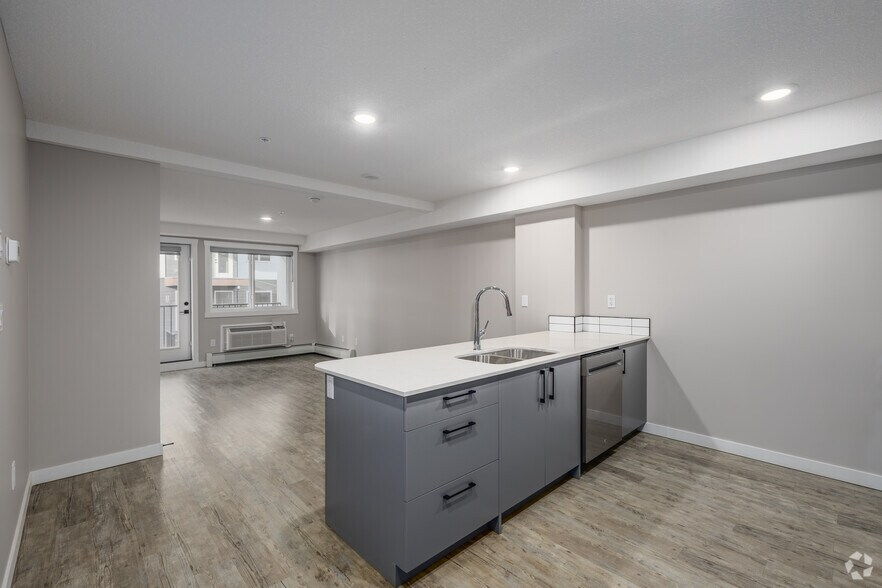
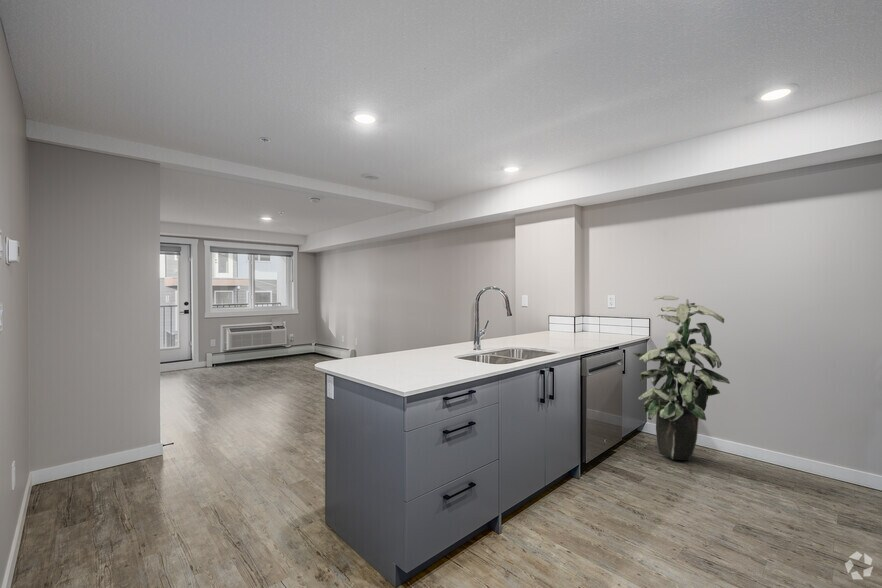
+ indoor plant (676, 375)
